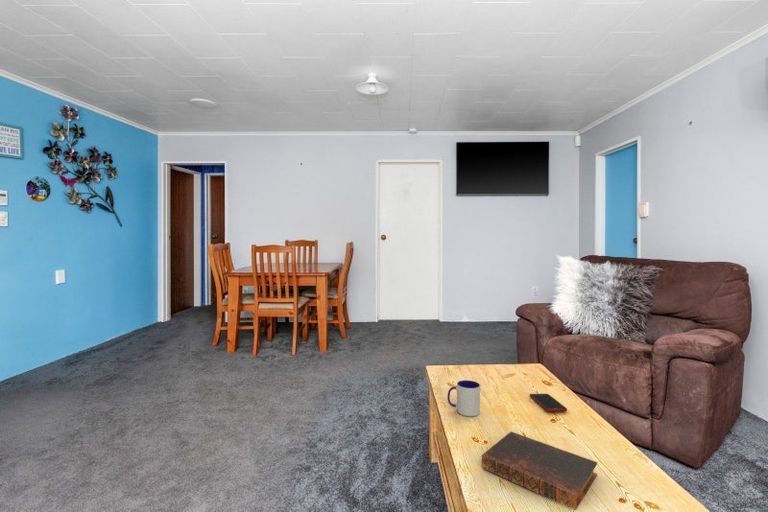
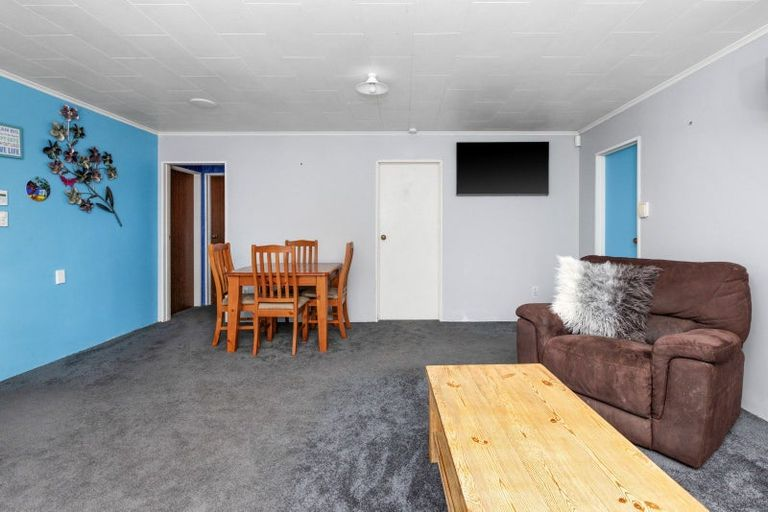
- cell phone (547, 402)
- mug (463, 397)
- book (538, 465)
